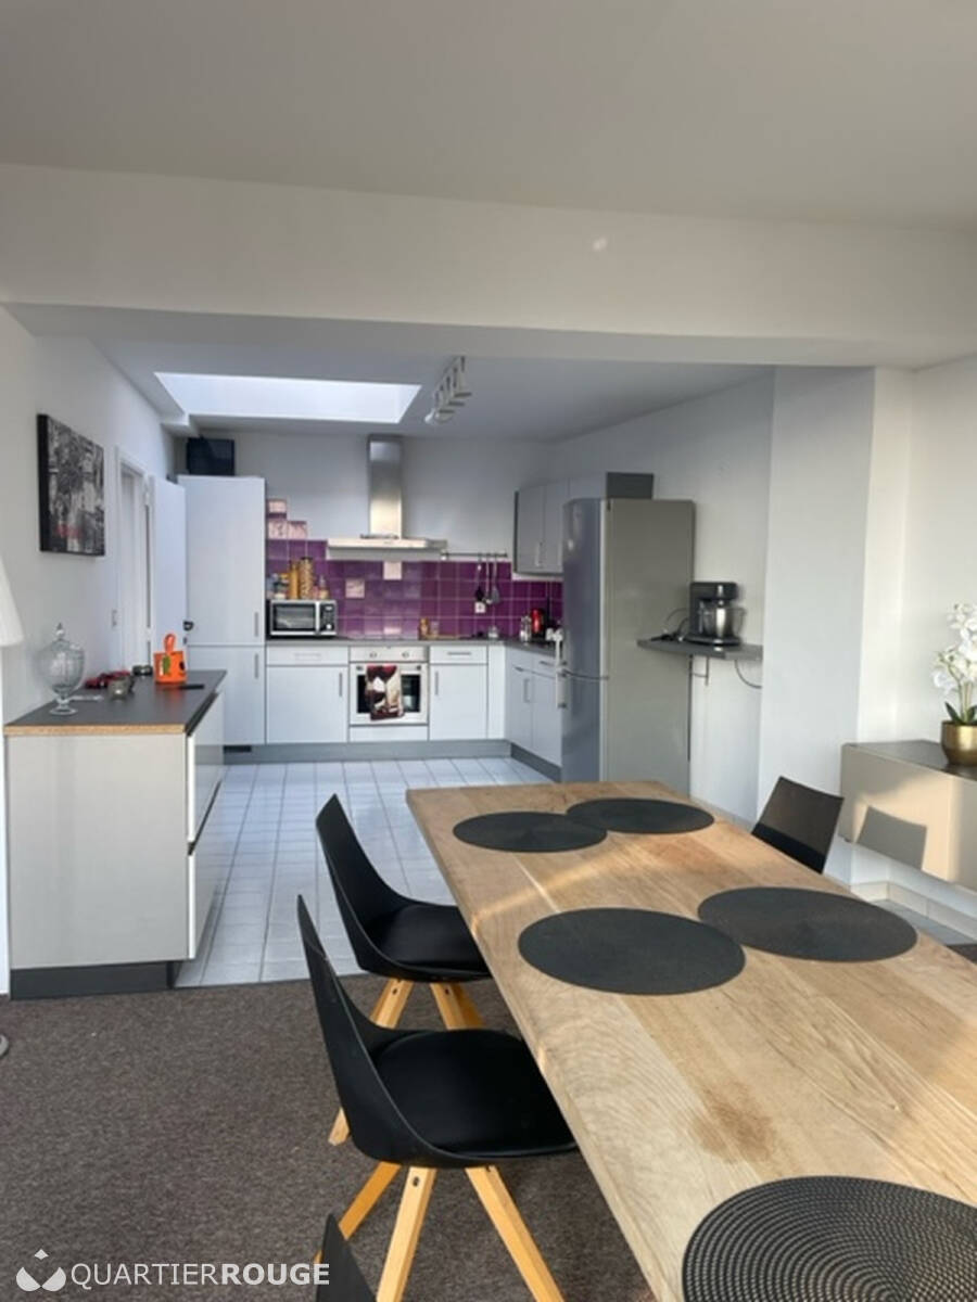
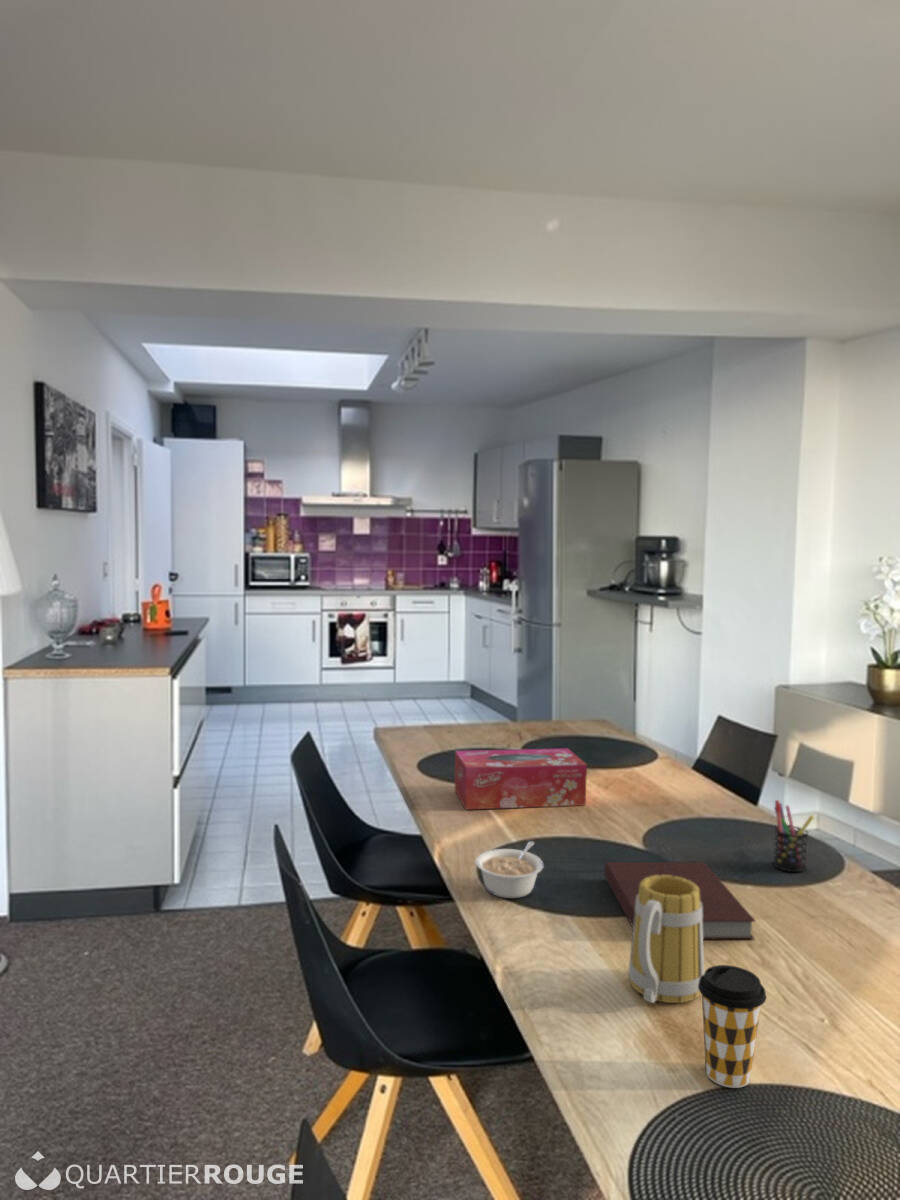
+ mug (659, 939)
+ tissue box (519, 777)
+ coffee cup (730, 1026)
+ pen holder (788, 835)
+ notebook (673, 877)
+ legume (508, 871)
